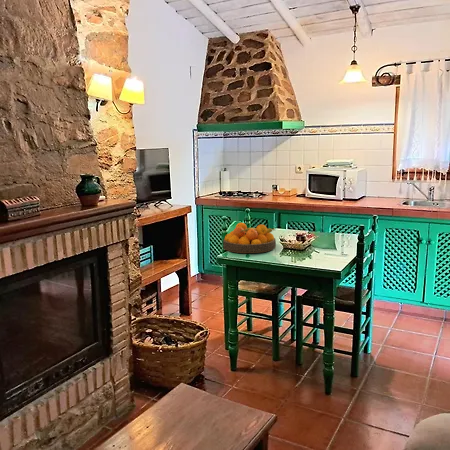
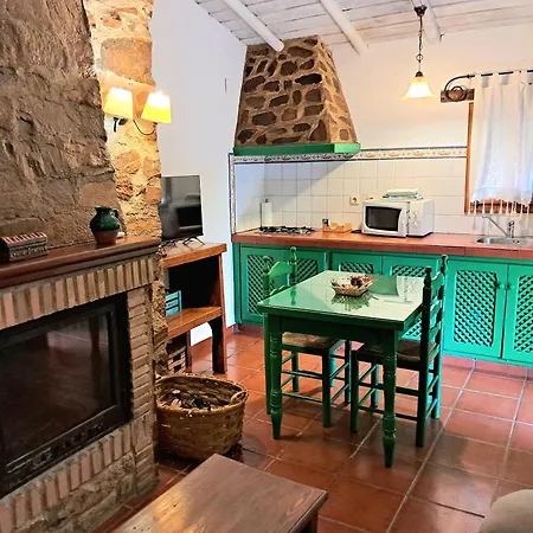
- fruit bowl (249, 236)
